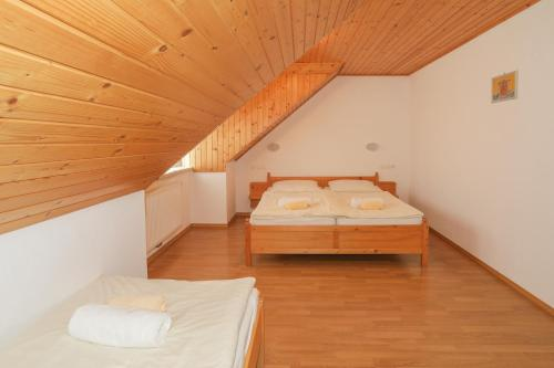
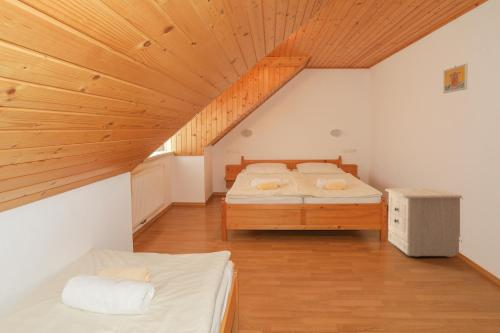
+ nightstand (419, 220)
